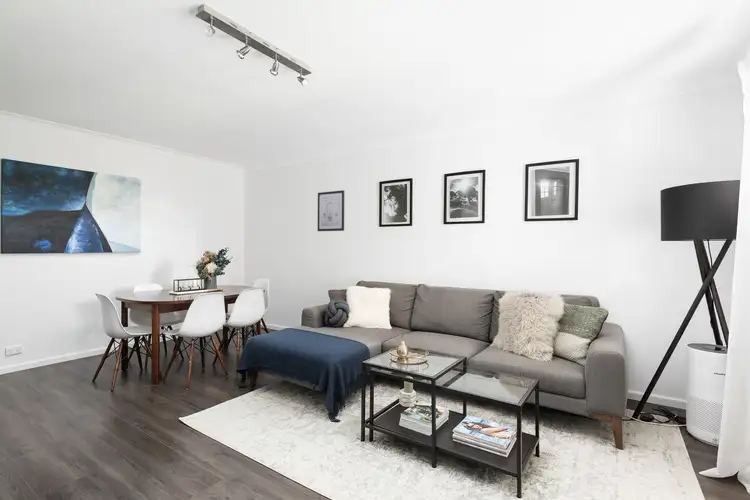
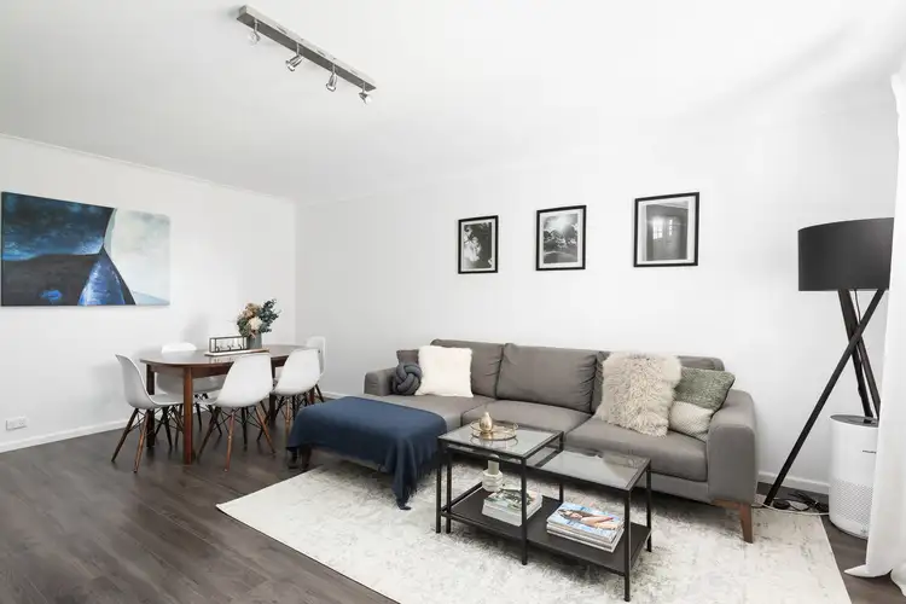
- wall art (330, 211)
